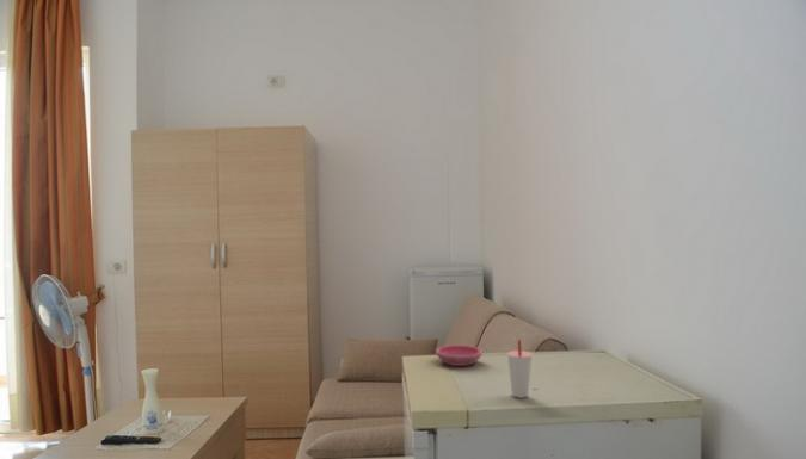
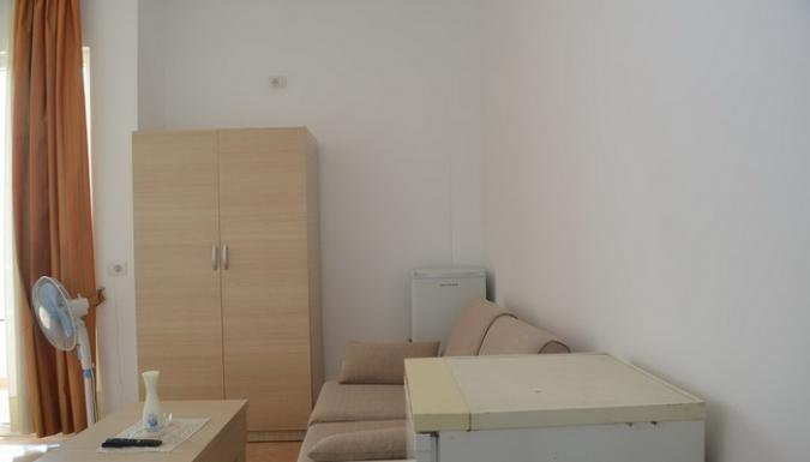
- cup (519, 367)
- saucer (459, 355)
